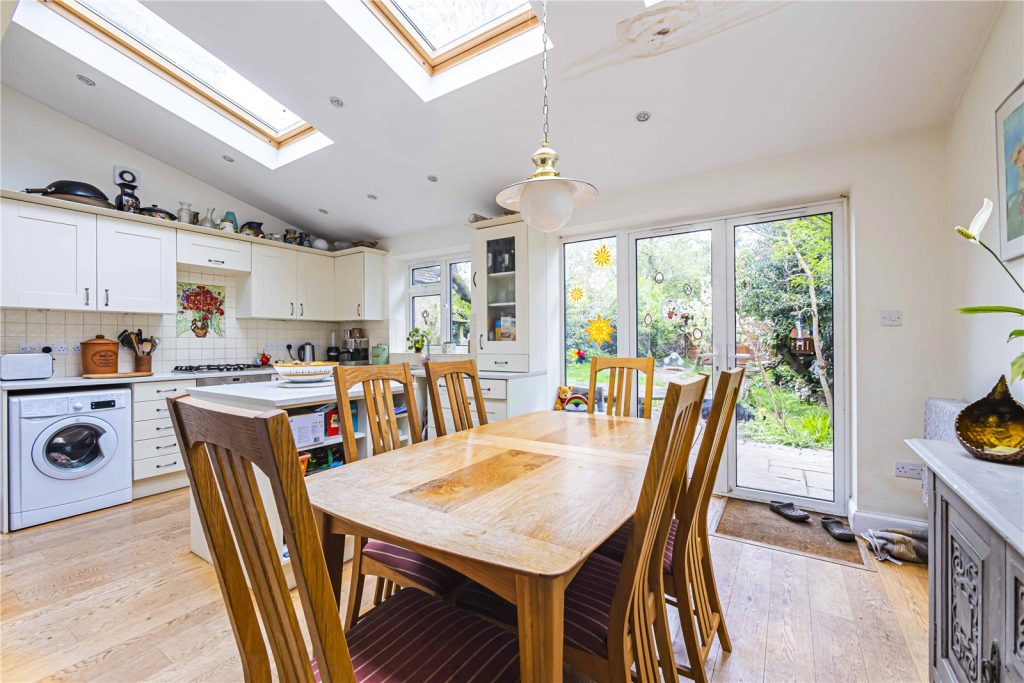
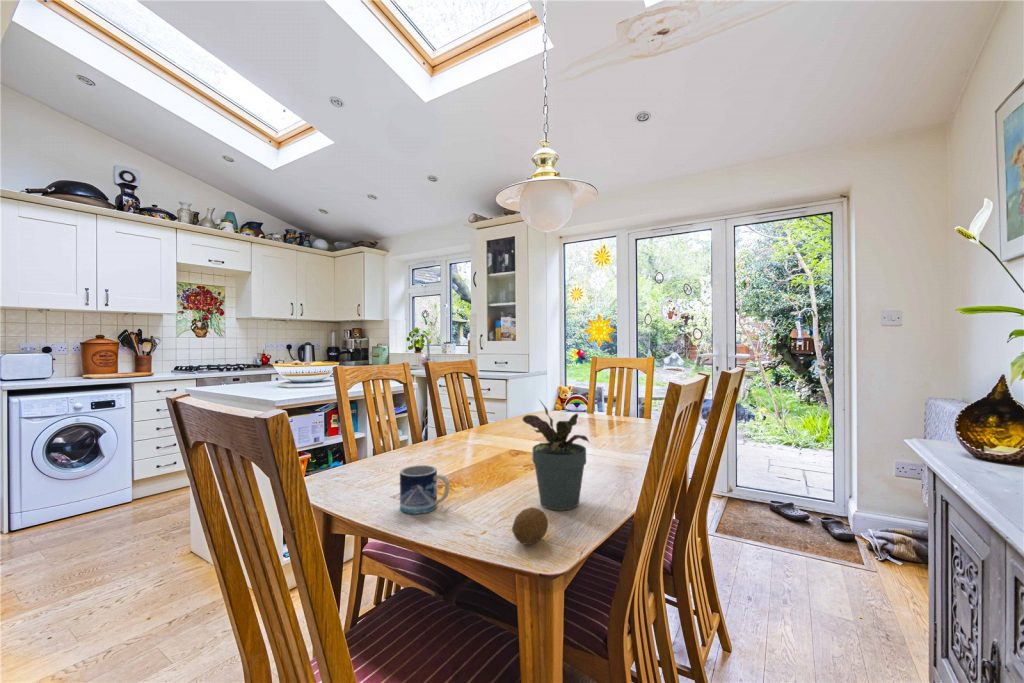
+ potted plant (551, 448)
+ mug (425, 489)
+ fruit (530, 525)
